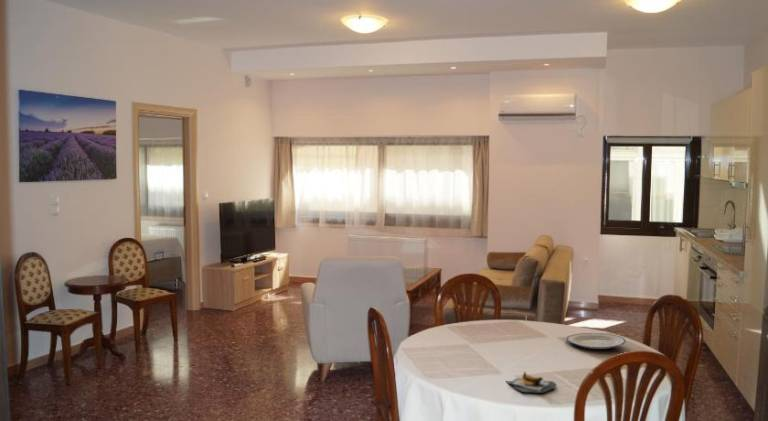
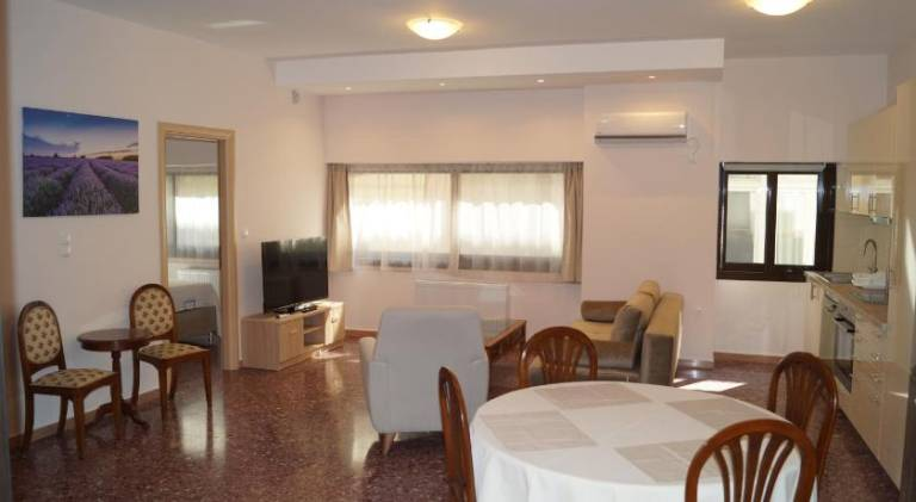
- banana bunch (530, 378)
- plate (595, 341)
